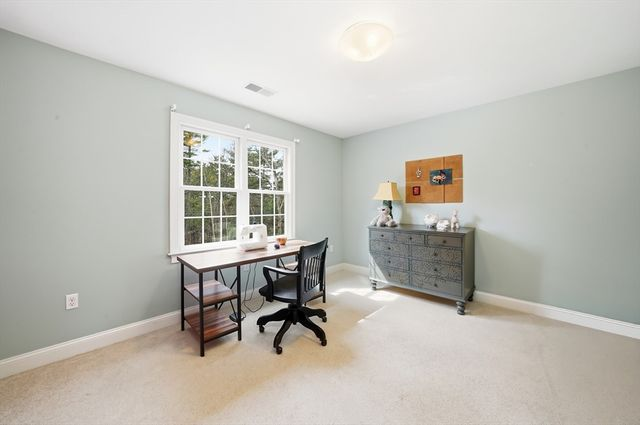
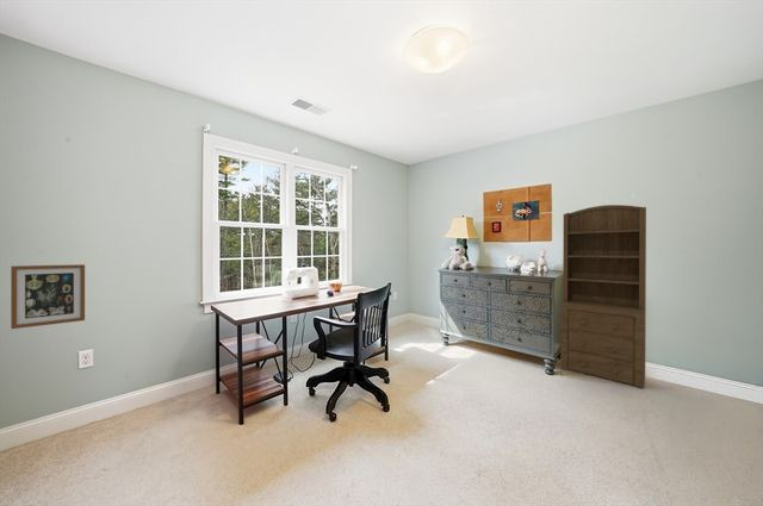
+ wall art (50, 294)
+ shelving unit (601, 287)
